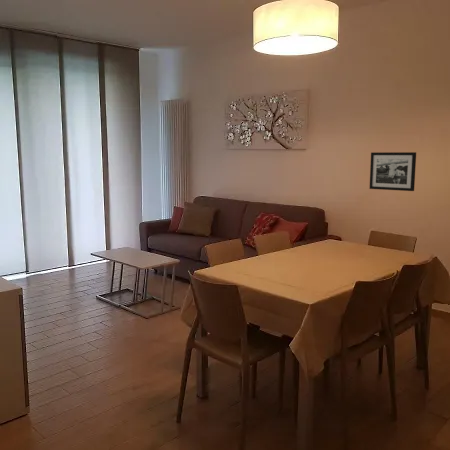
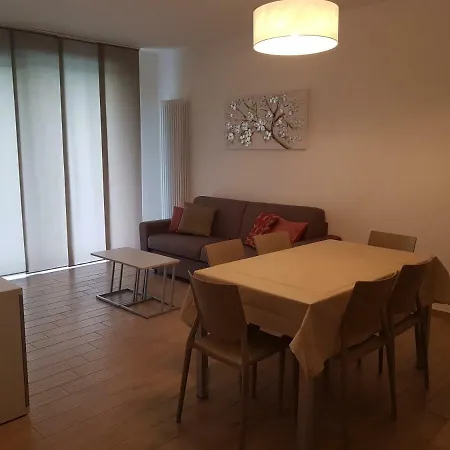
- picture frame (392, 171)
